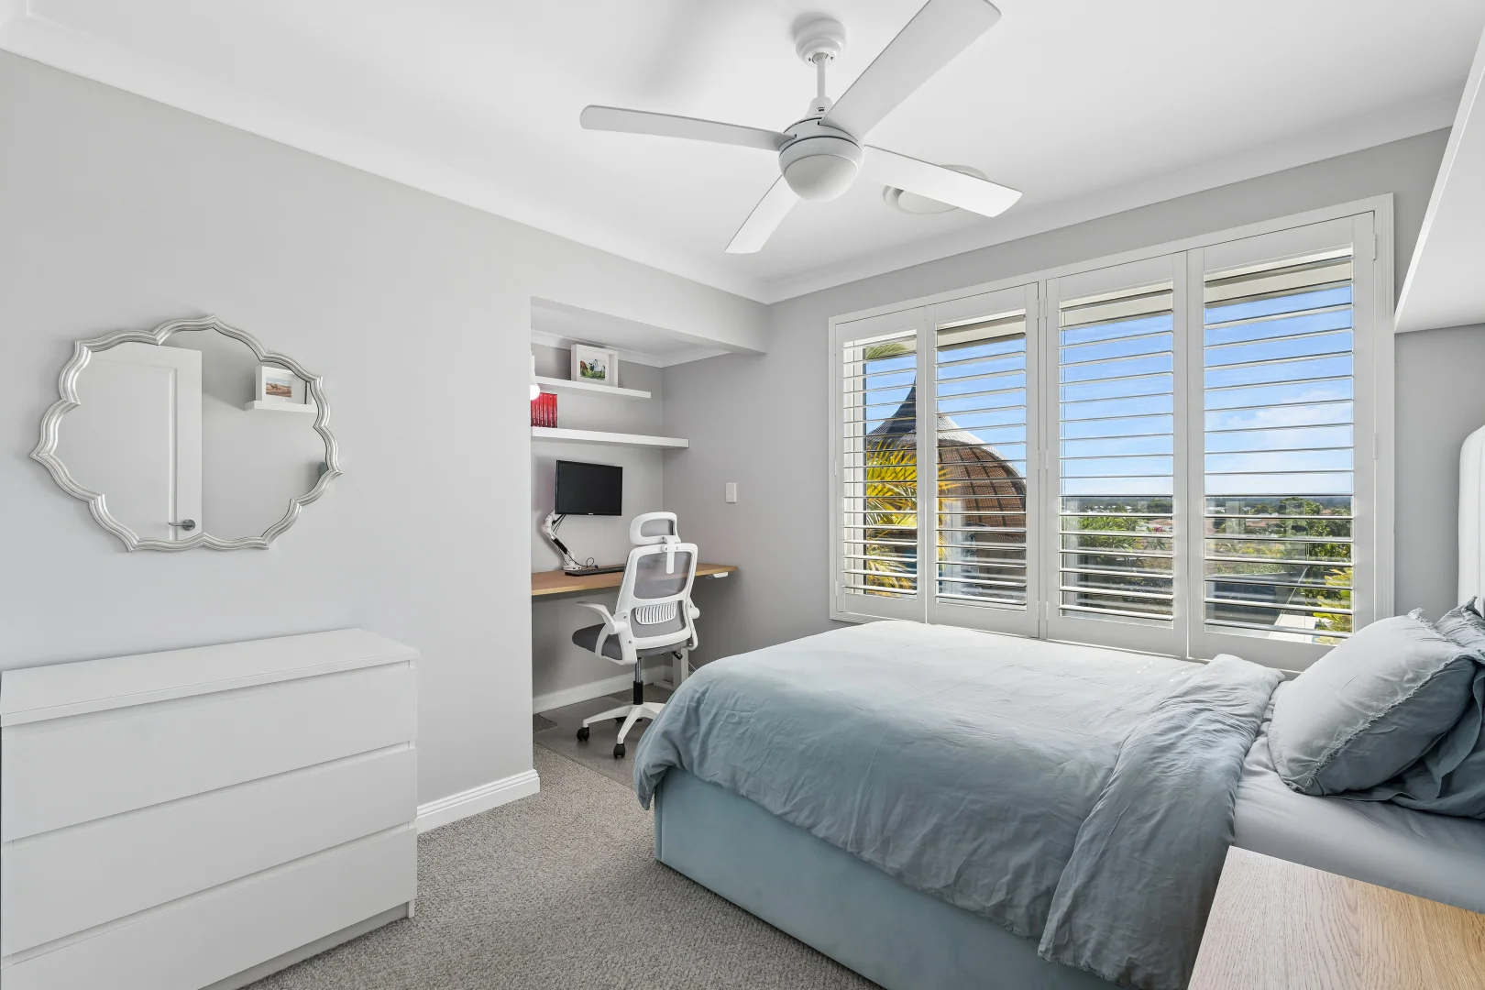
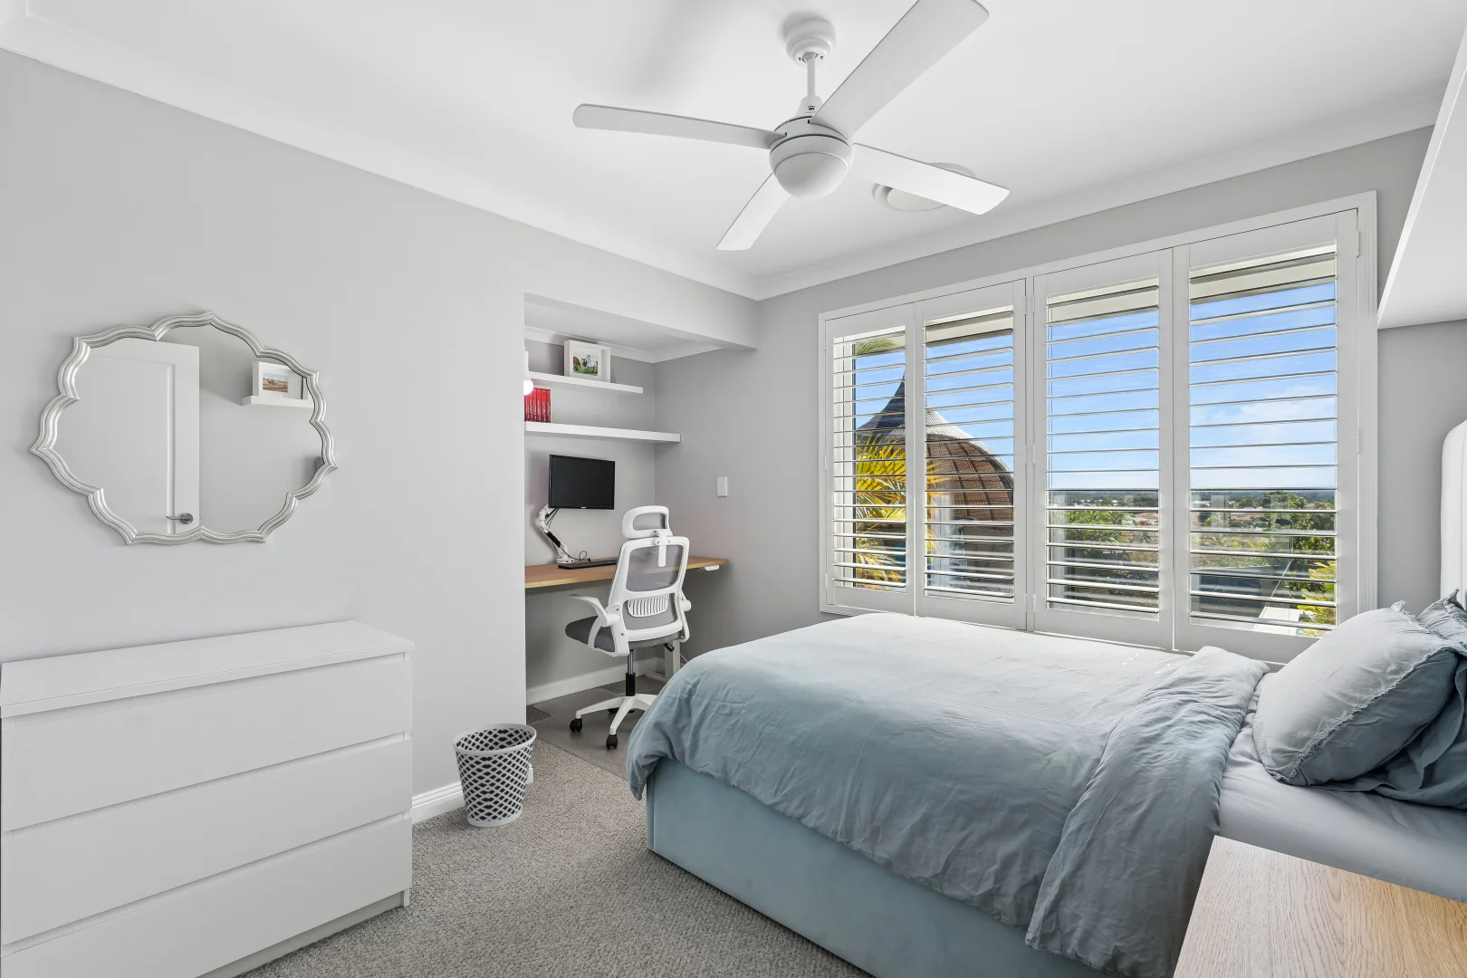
+ wastebasket (494, 775)
